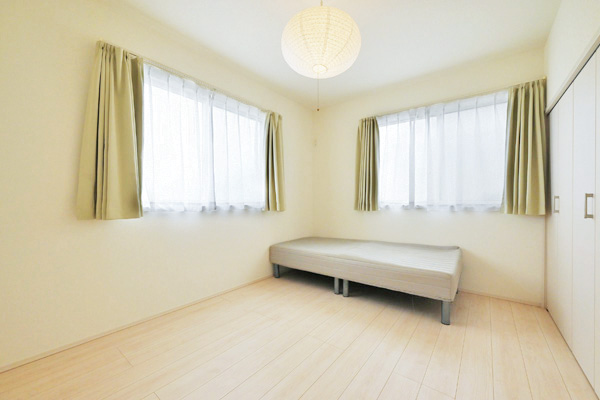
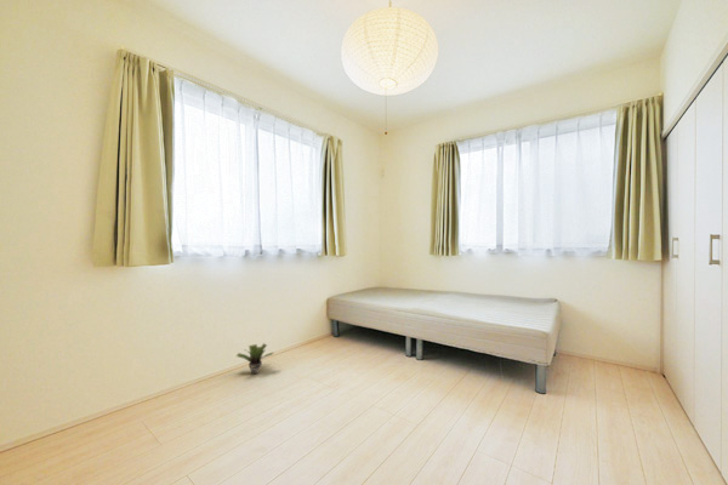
+ potted plant (255, 359)
